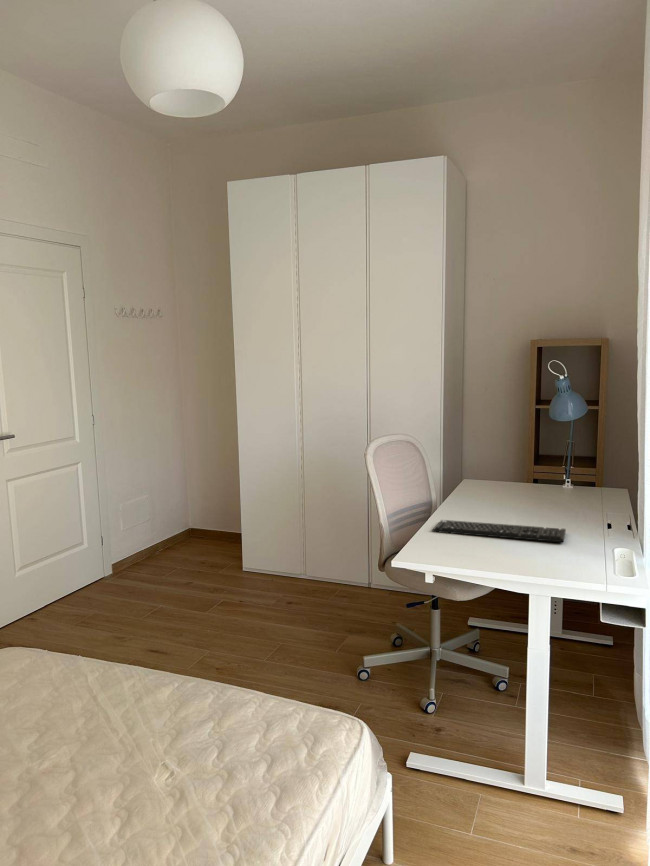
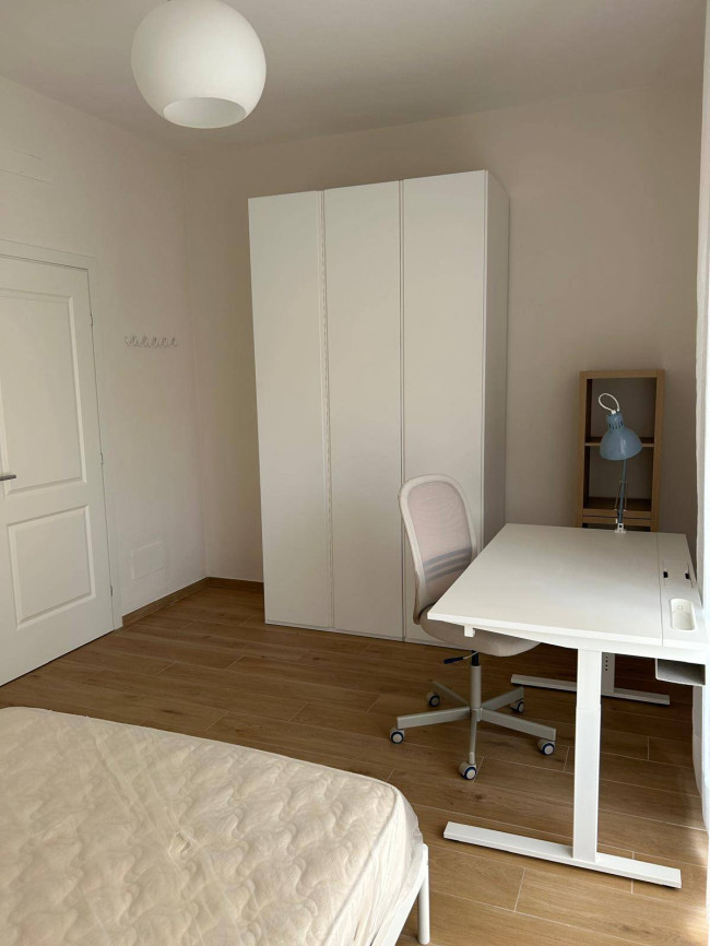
- keyboard (498, 529)
